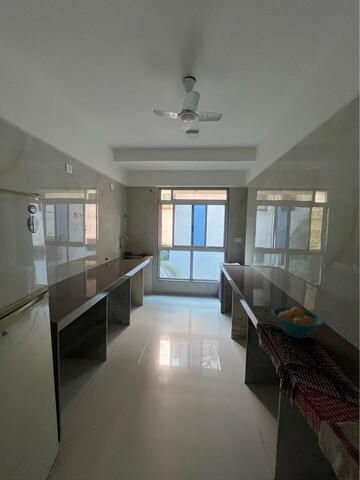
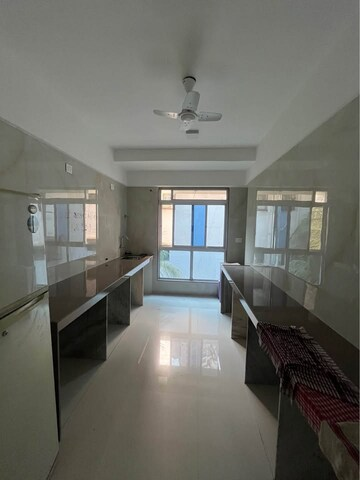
- fruit bowl (296, 320)
